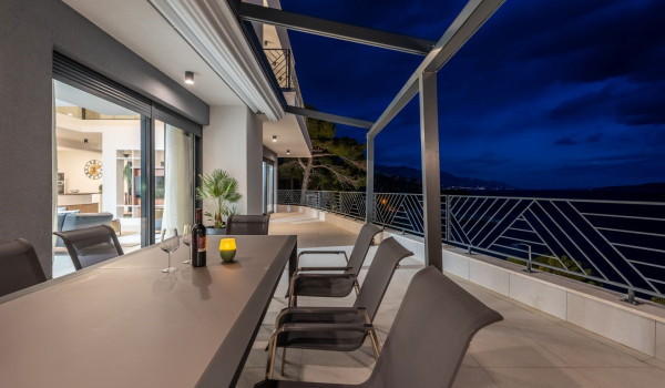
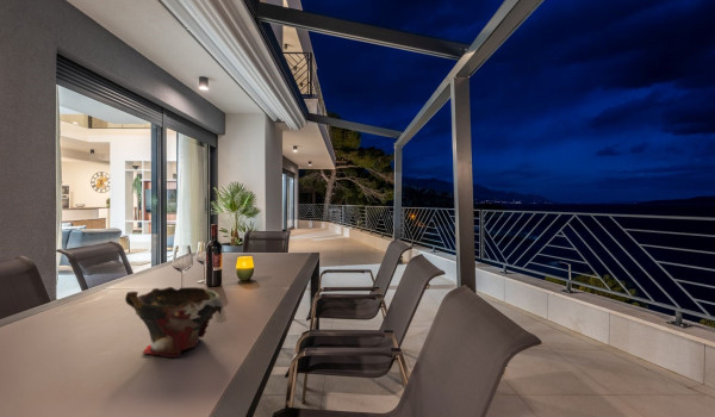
+ bowl (180, 316)
